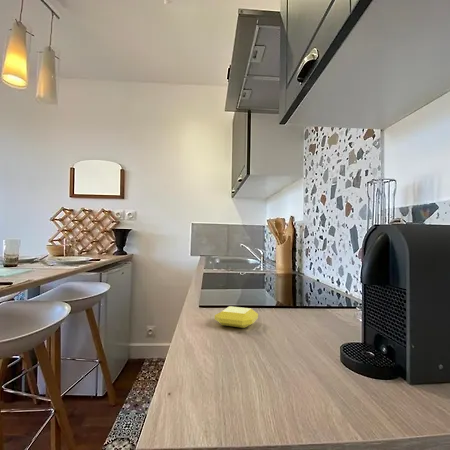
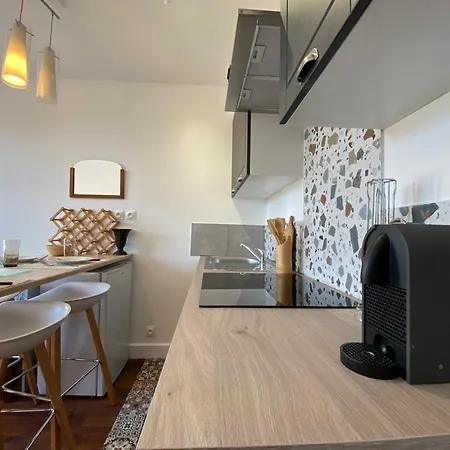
- soap bar (236, 316)
